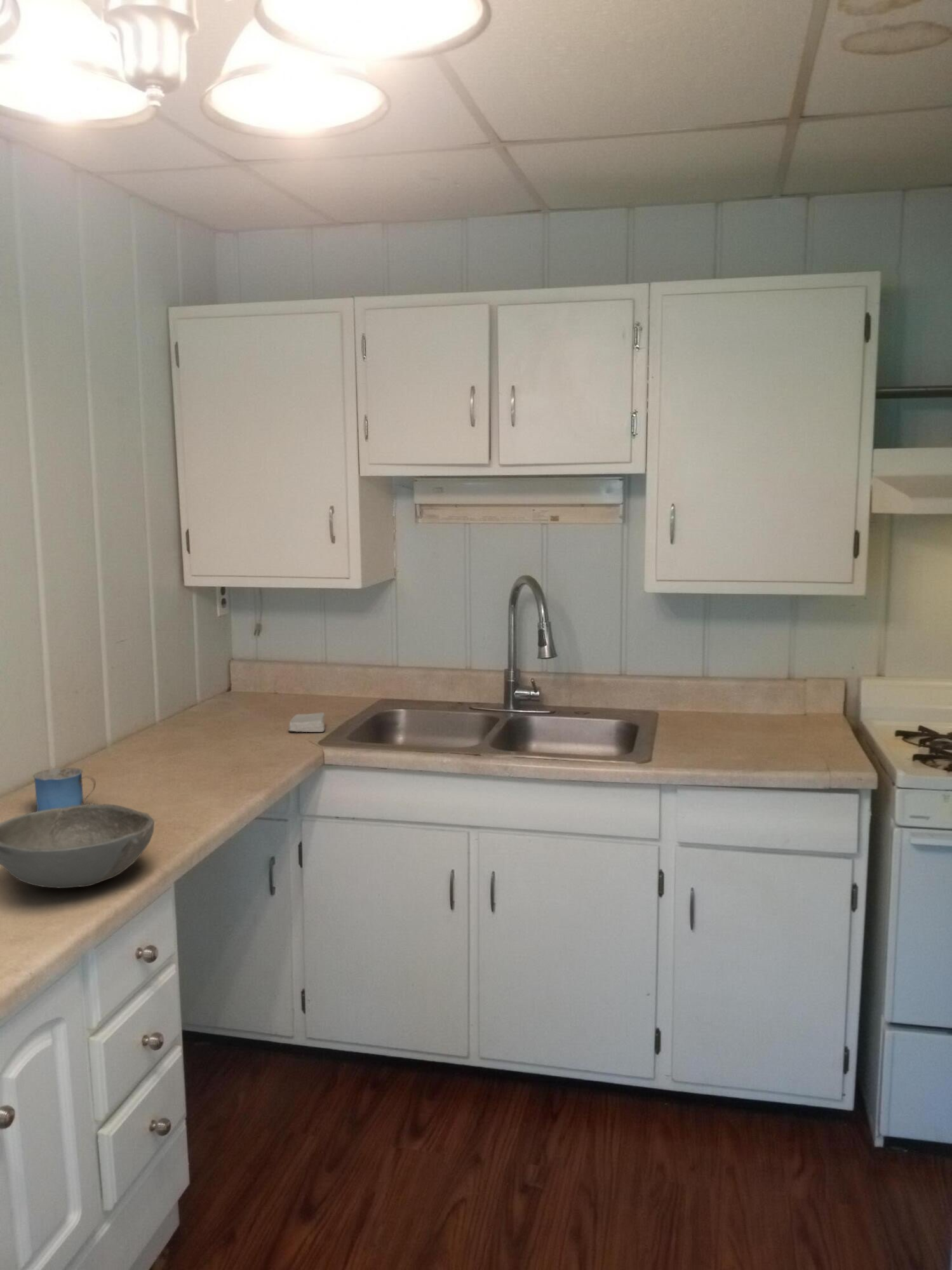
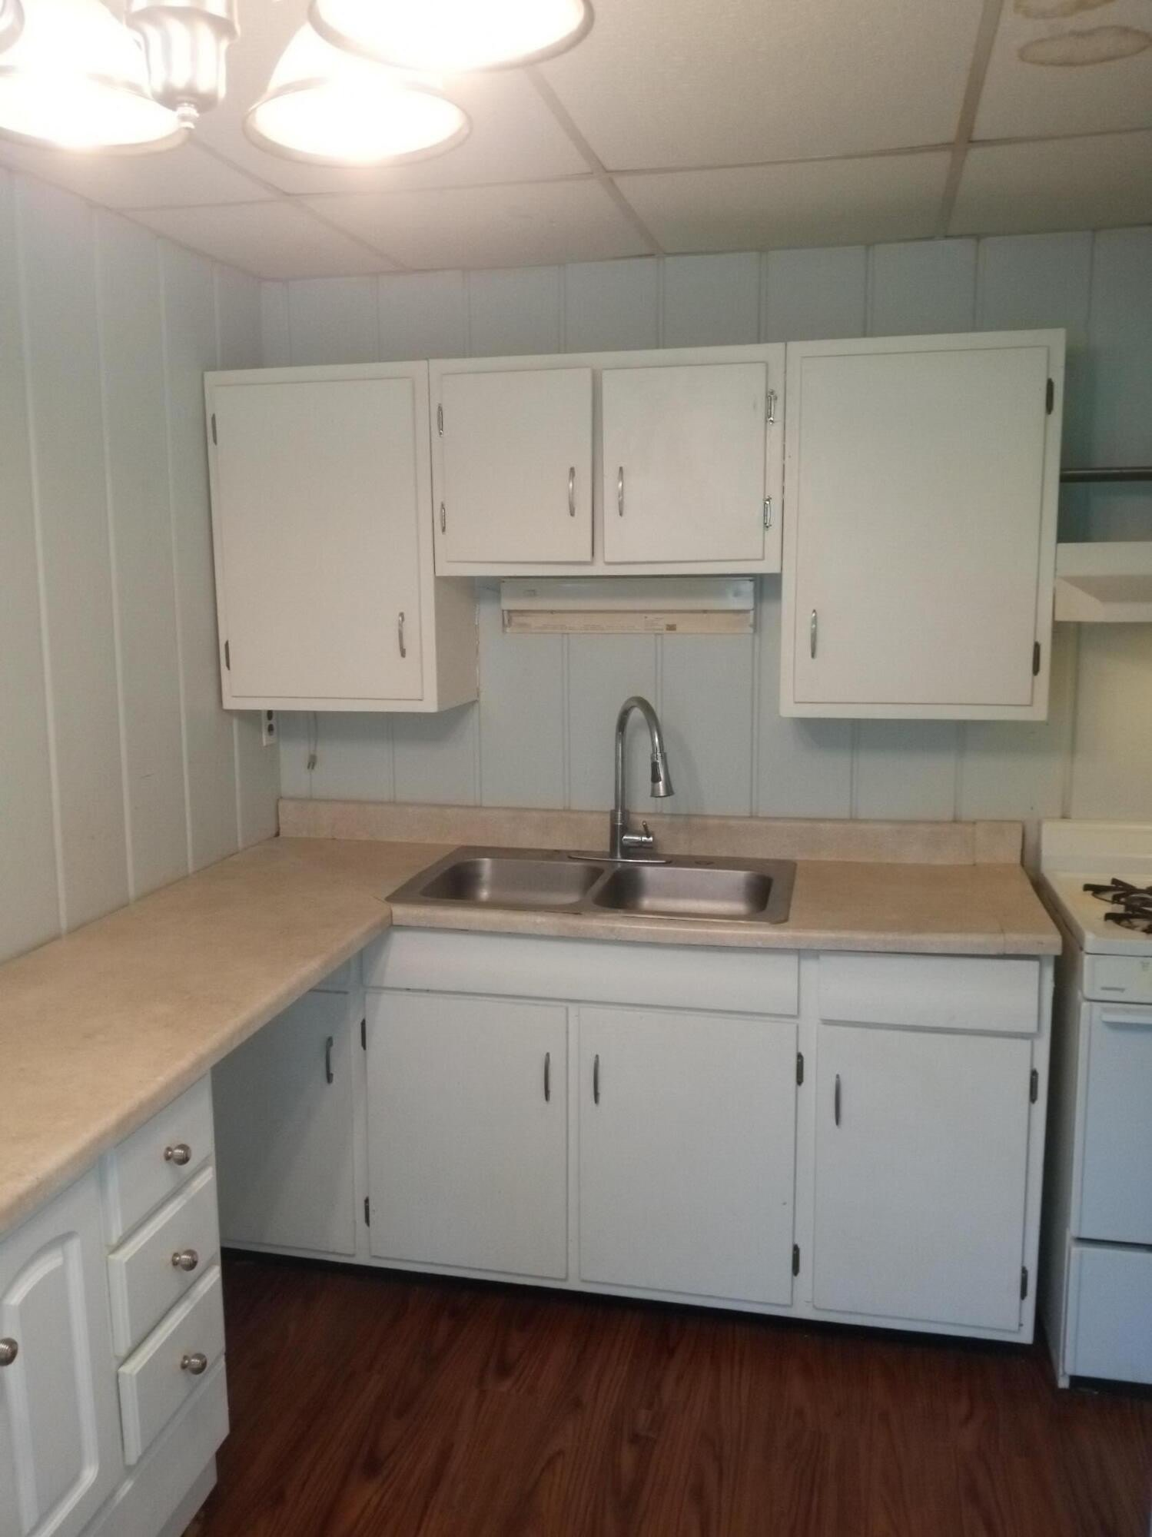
- bowl (73, 852)
- soap bar (307, 722)
- mug (65, 791)
